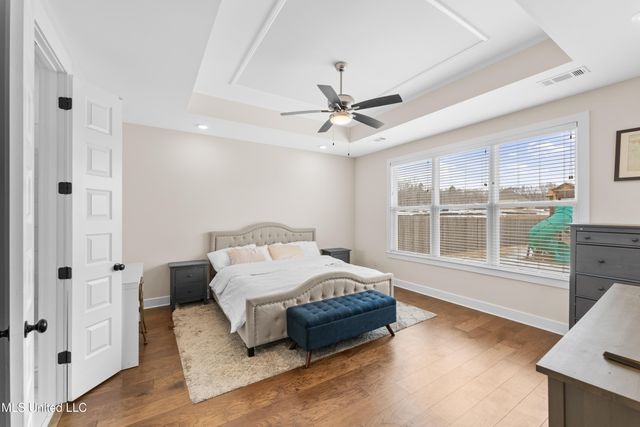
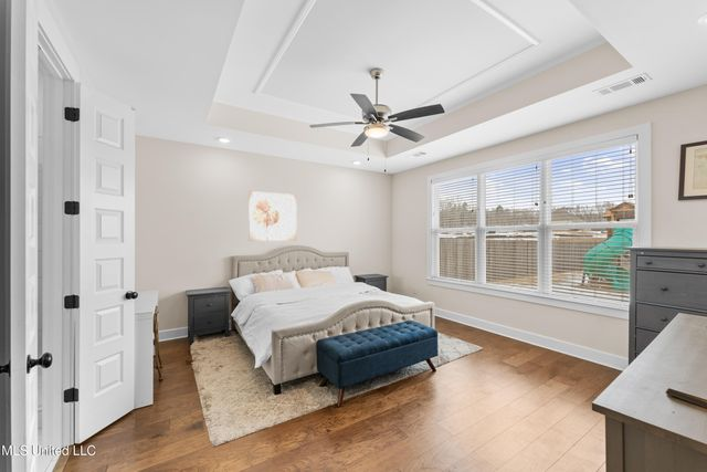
+ wall art (273, 217)
